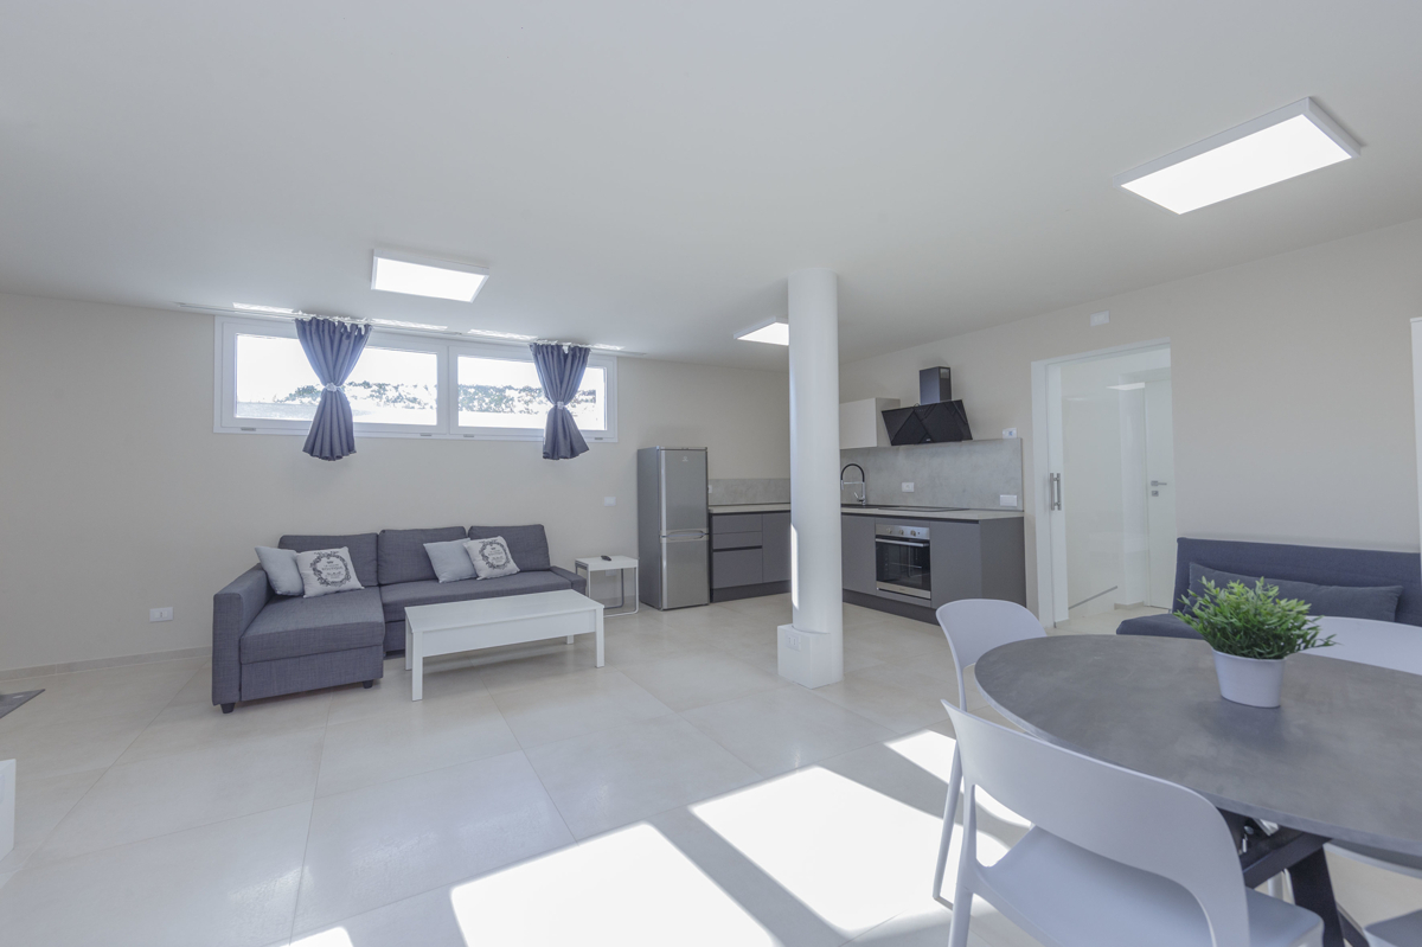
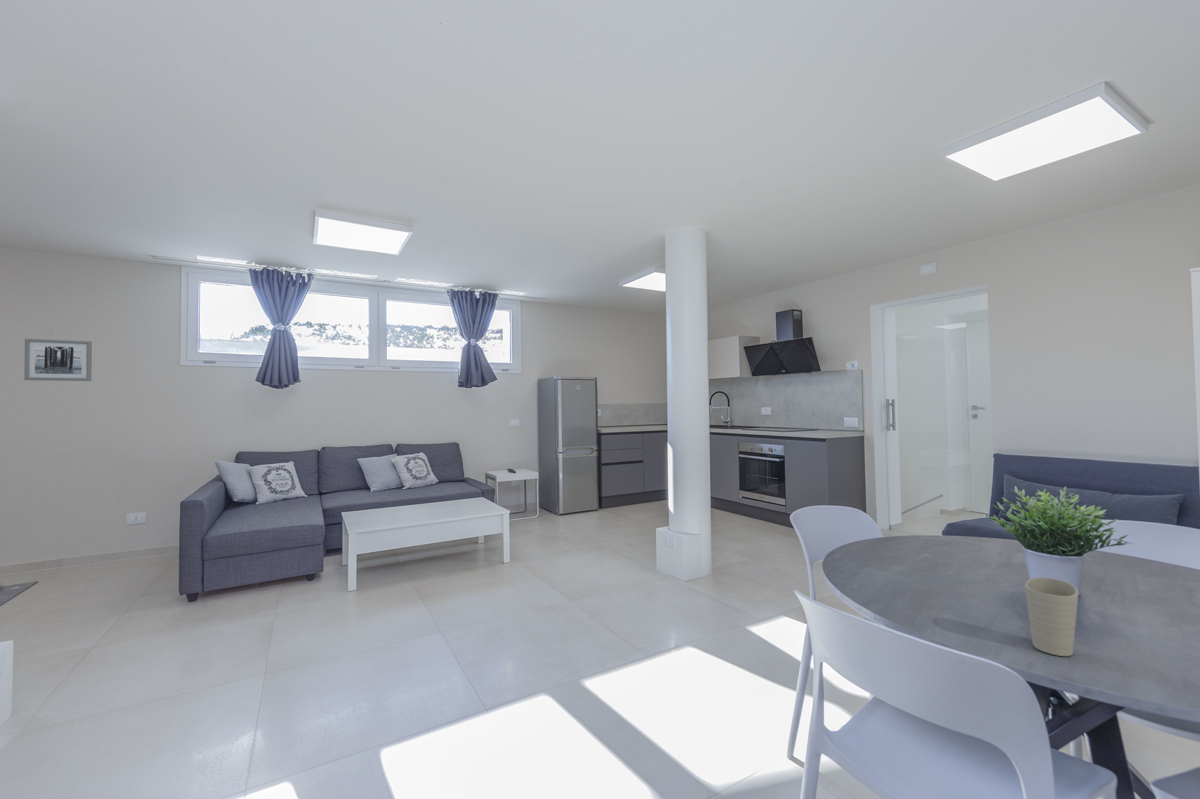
+ cup (1051, 615)
+ wall art (58, 360)
